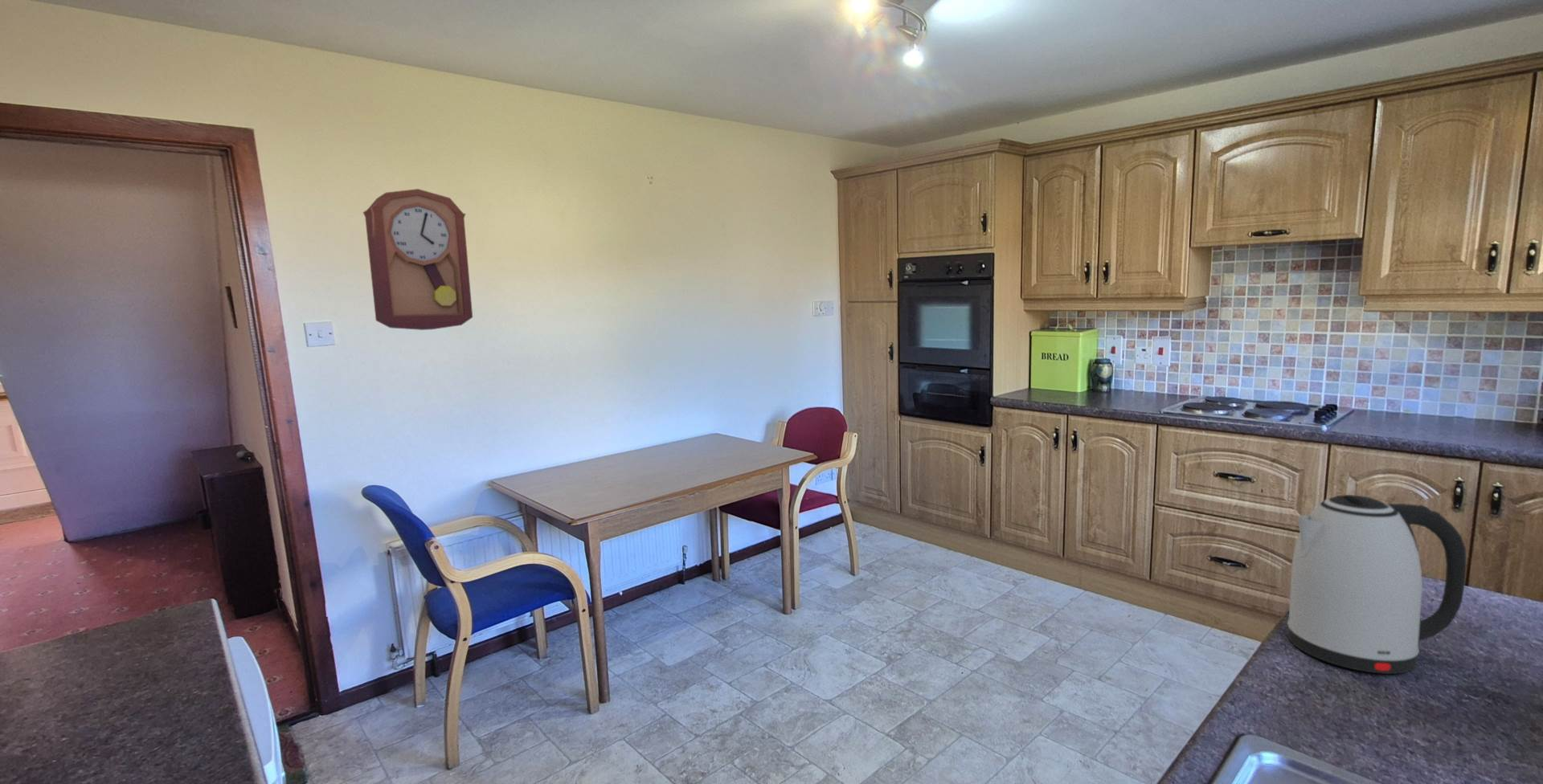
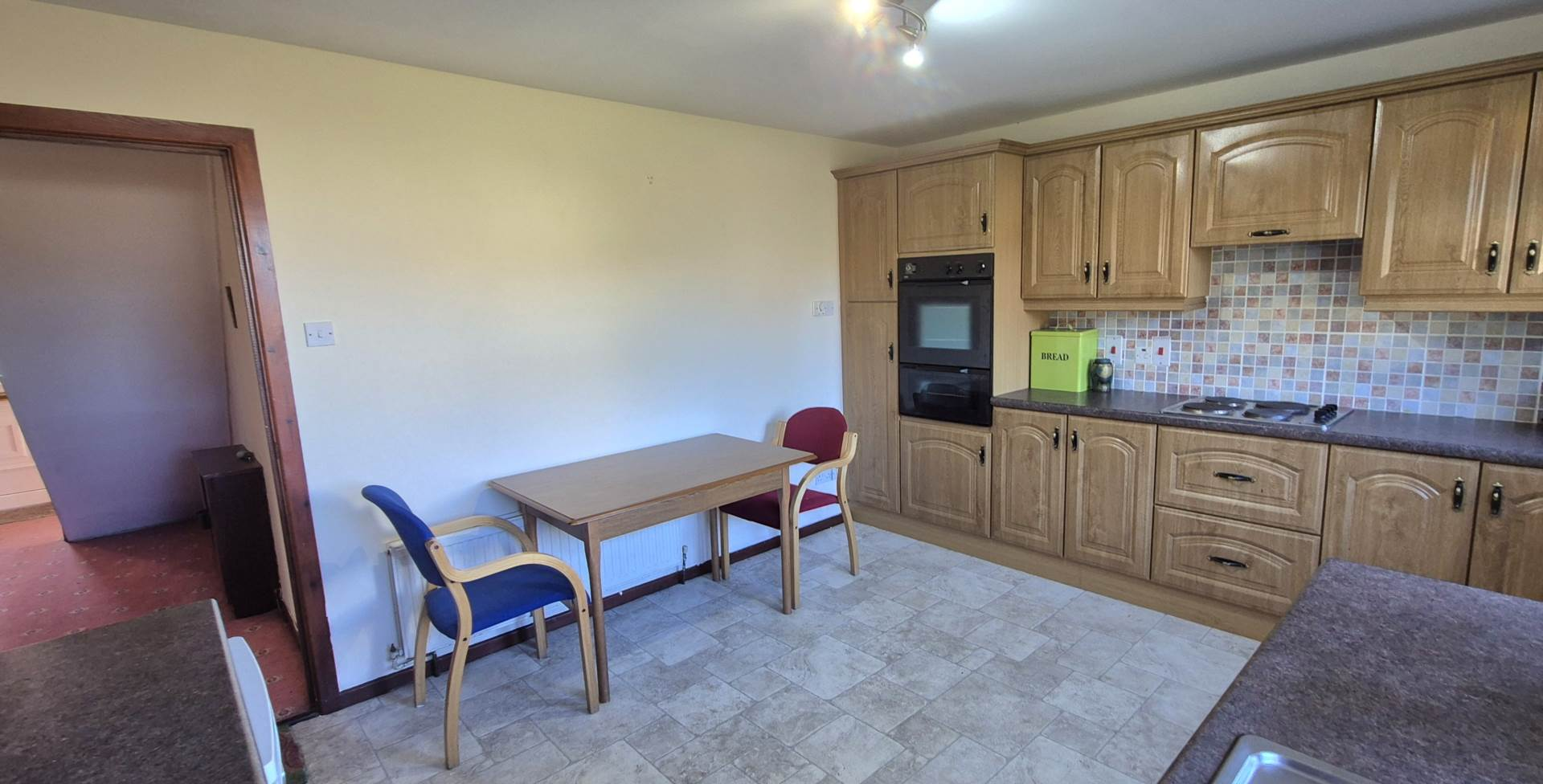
- pendulum clock (420, 261)
- kettle (1376, 574)
